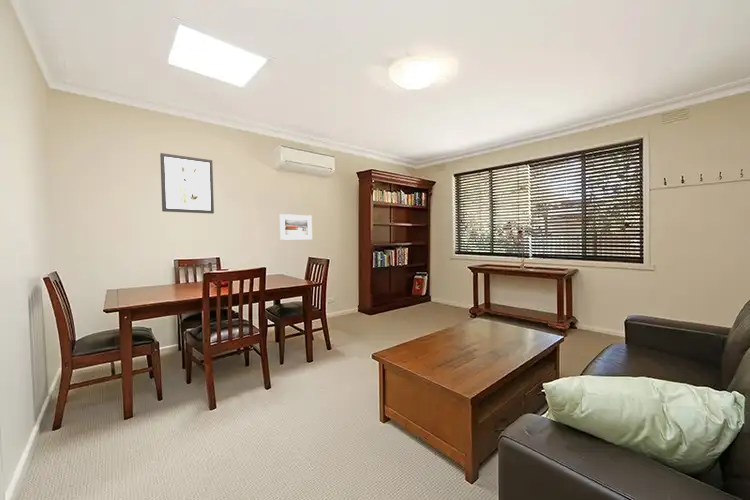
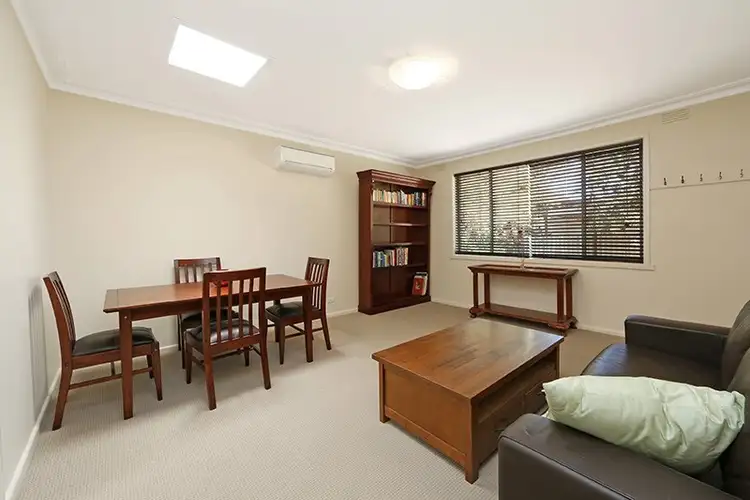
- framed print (296, 227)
- wall art (188, 184)
